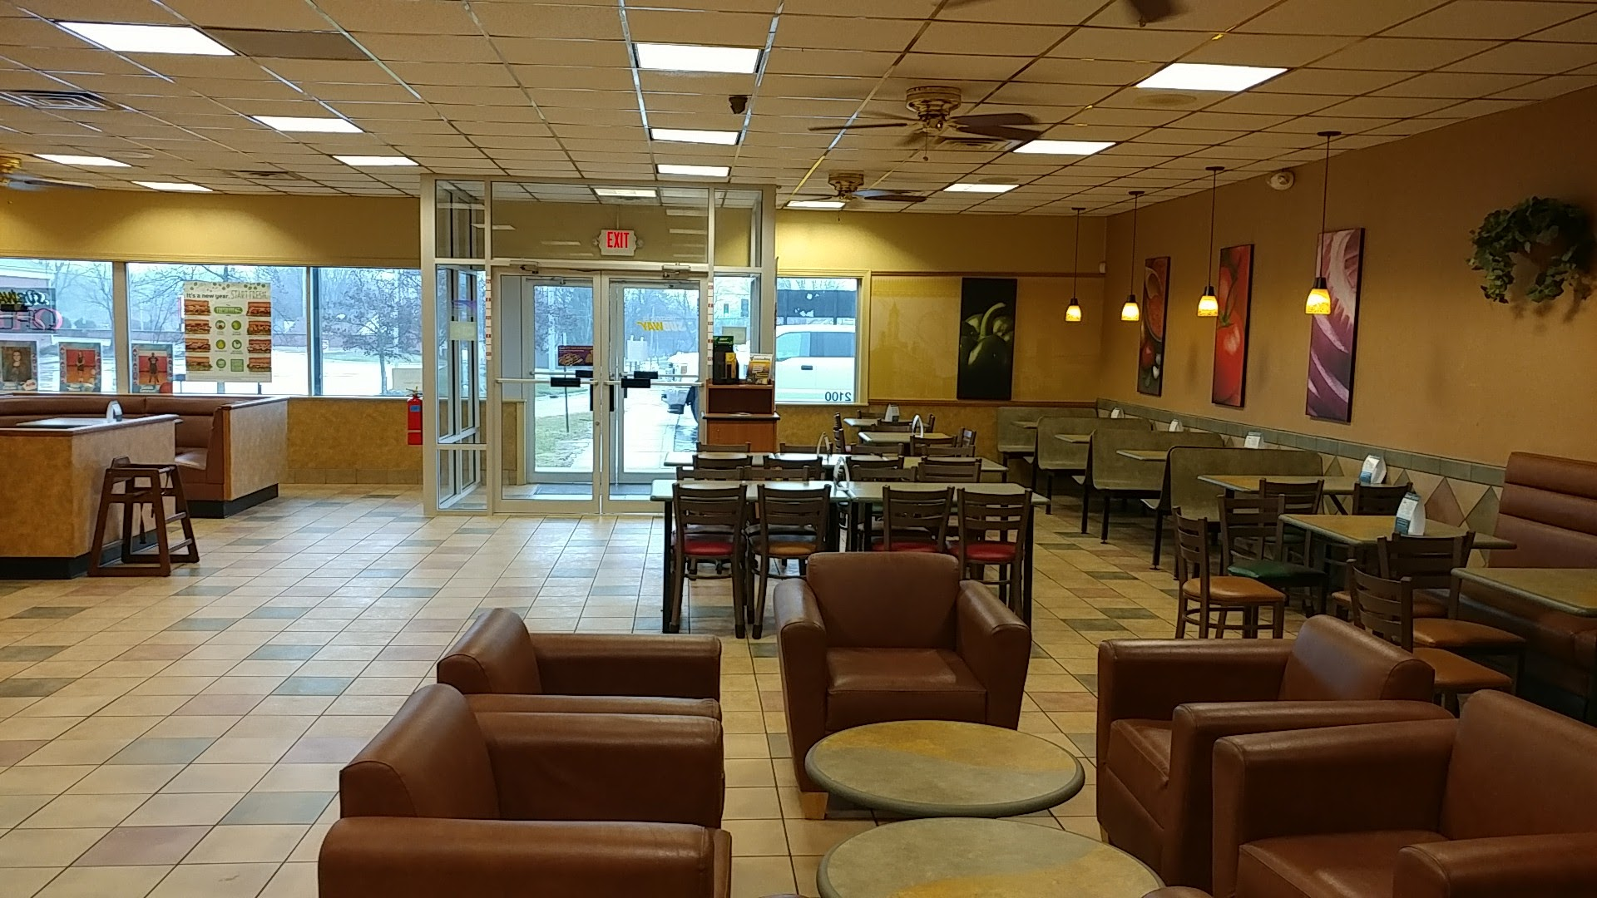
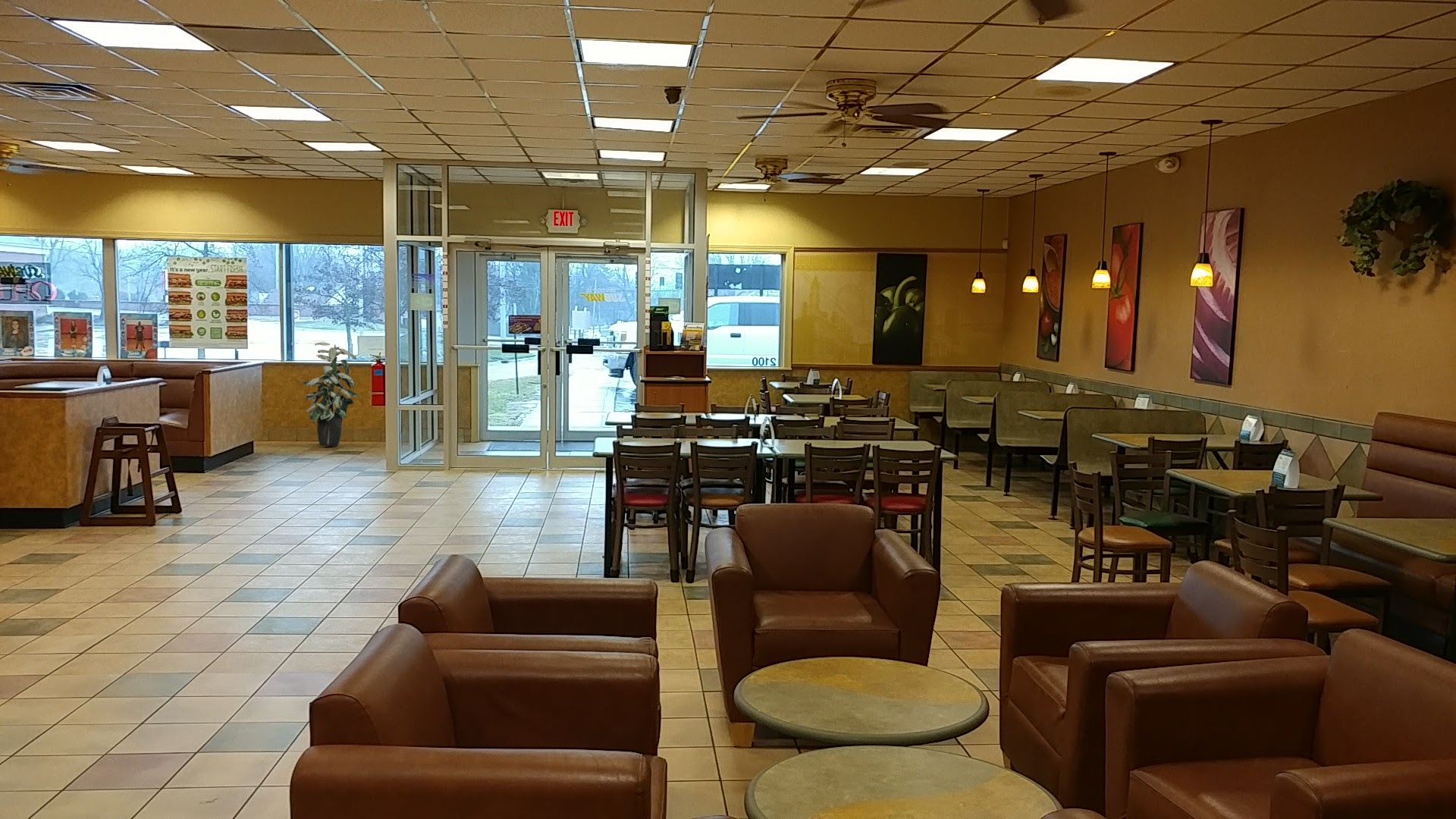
+ indoor plant (328, 394)
